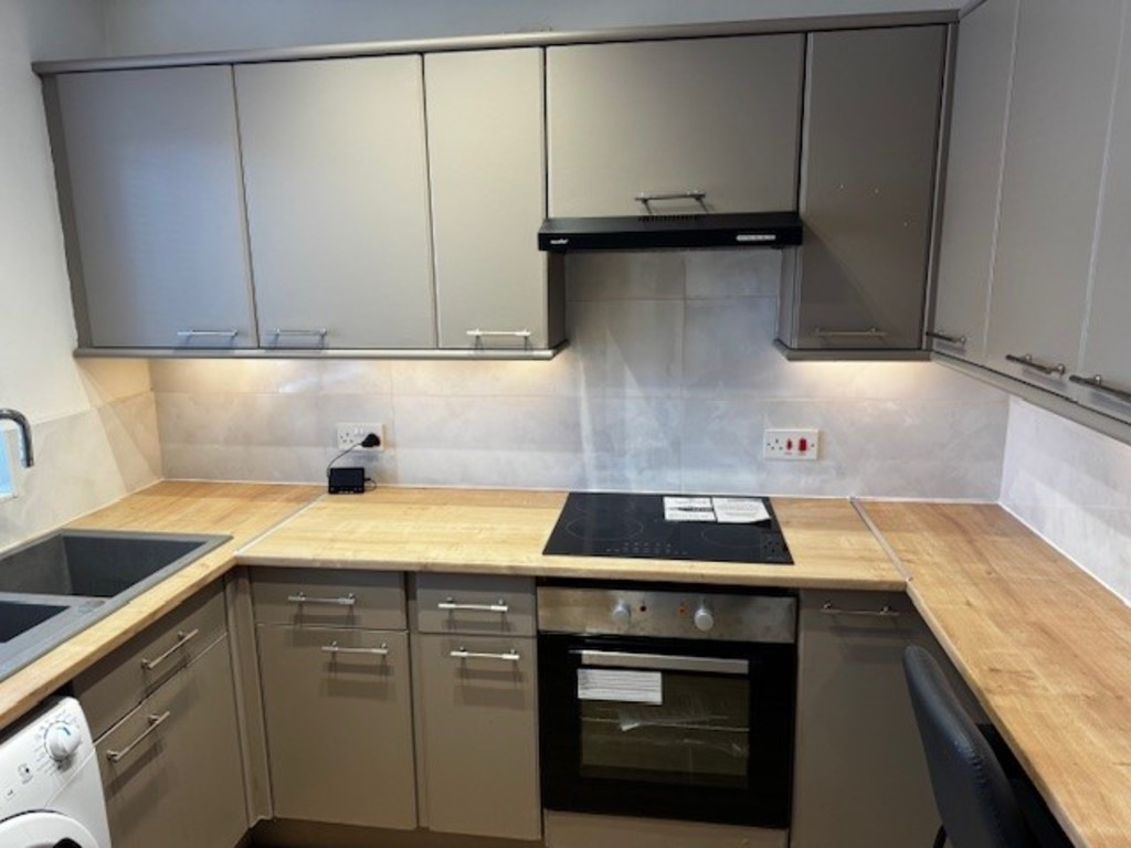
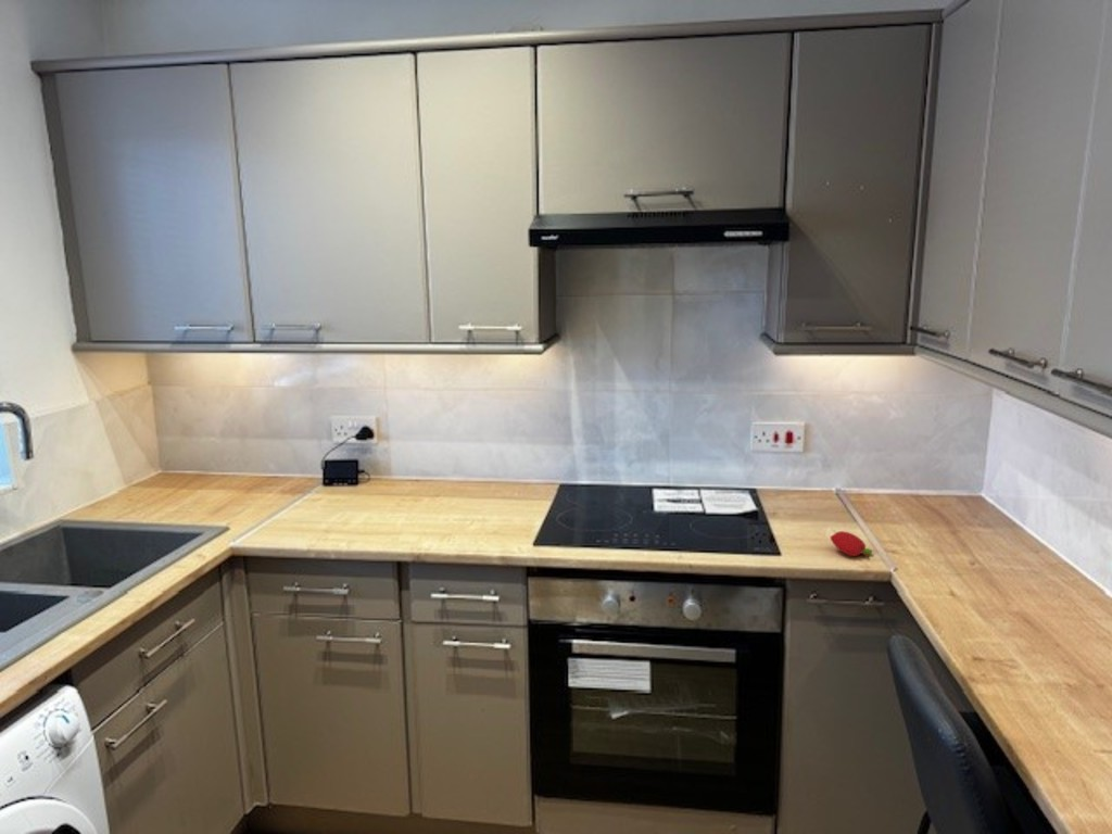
+ fruit (850, 543)
